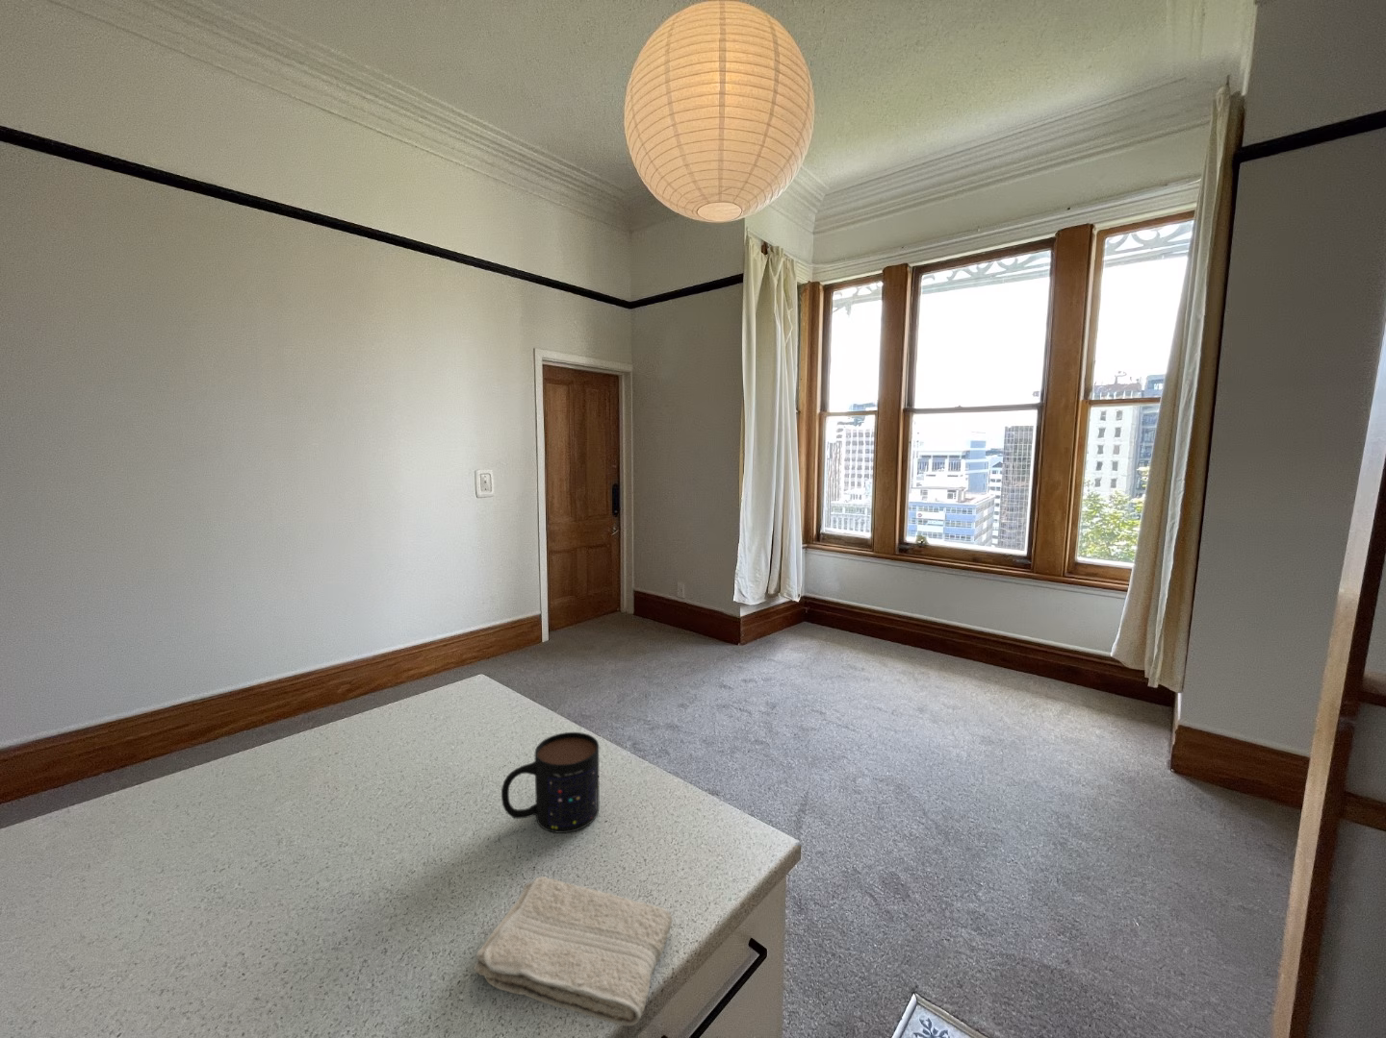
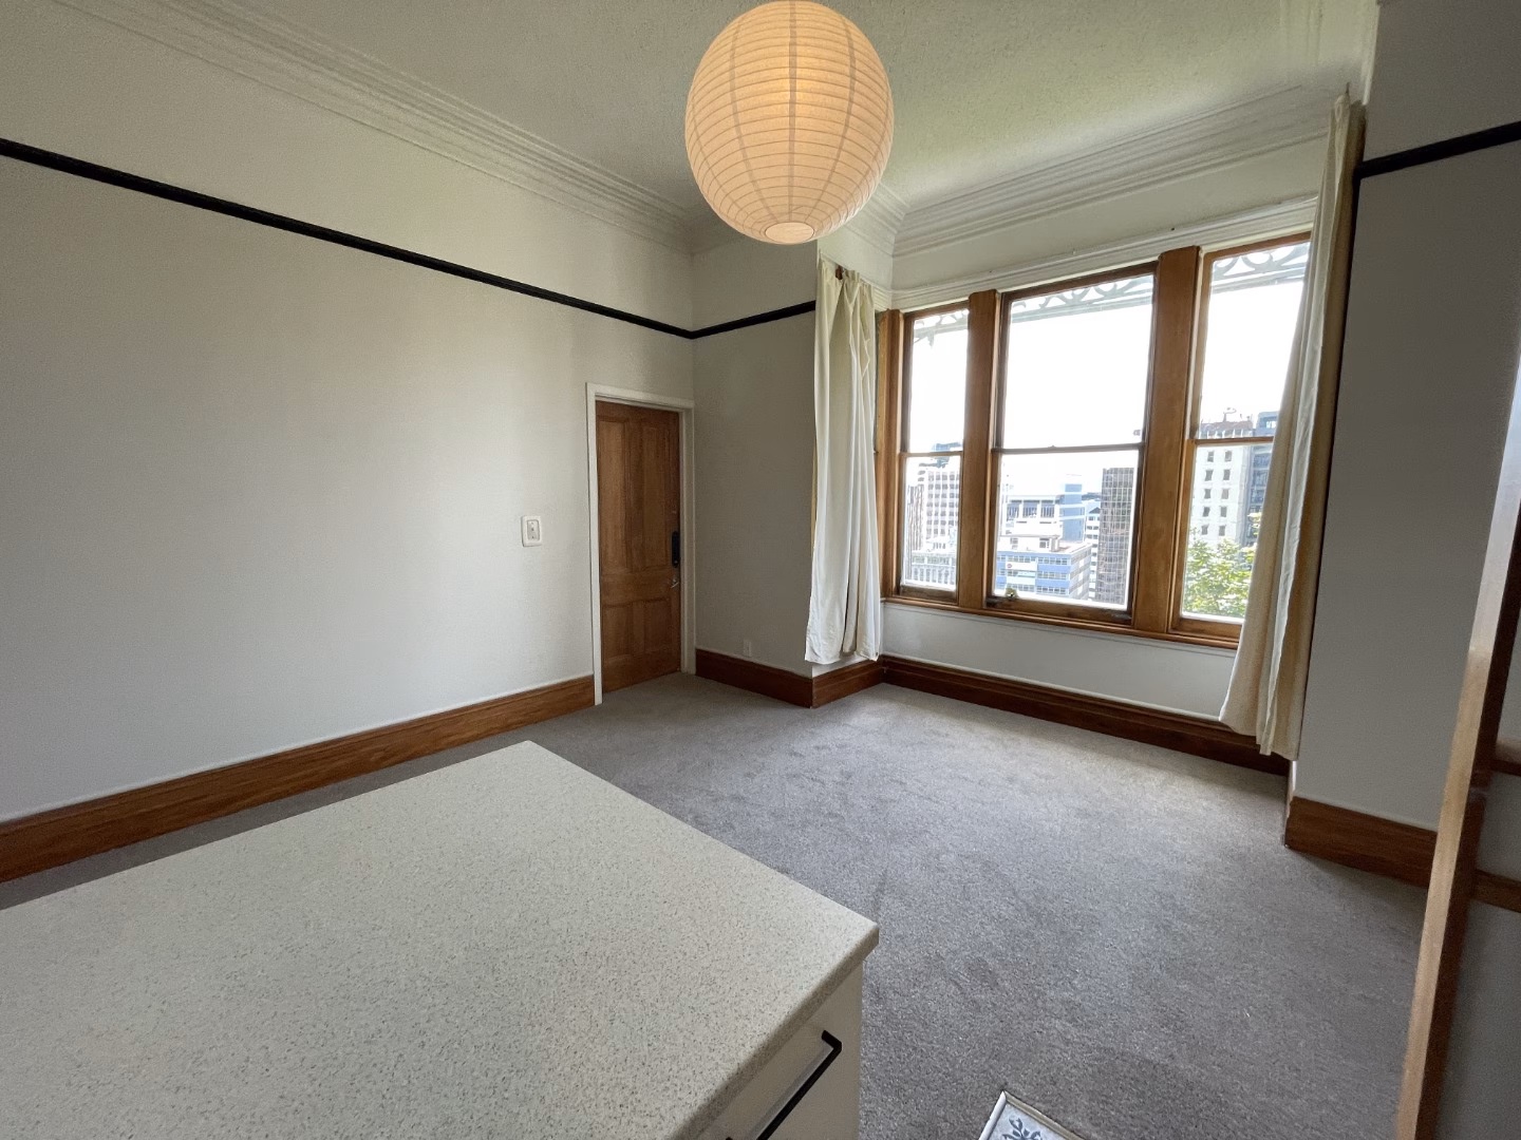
- mug (550, 783)
- washcloth (577, 939)
